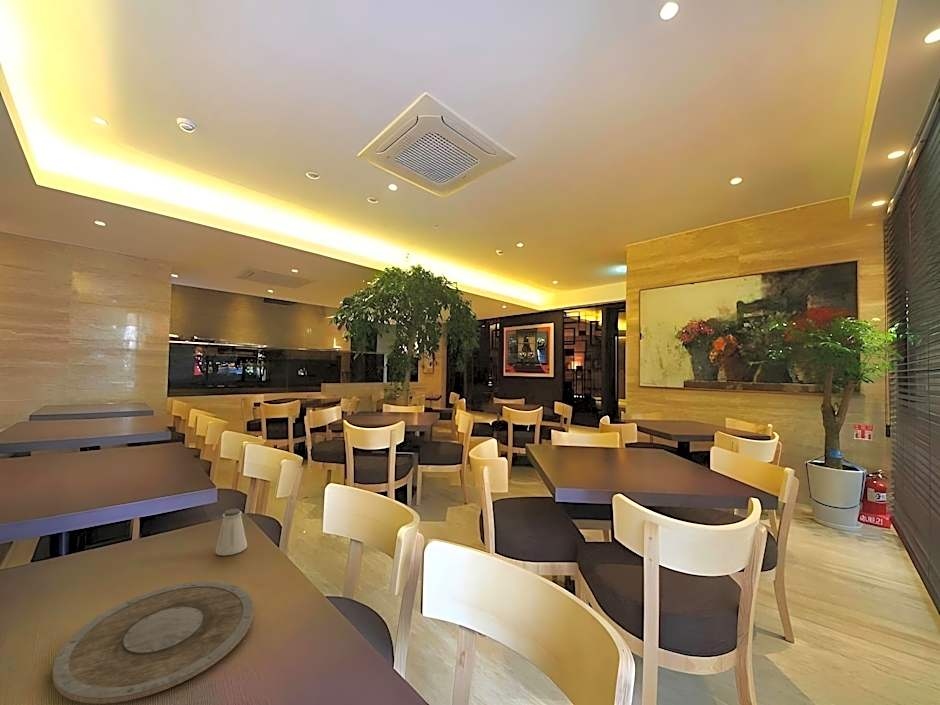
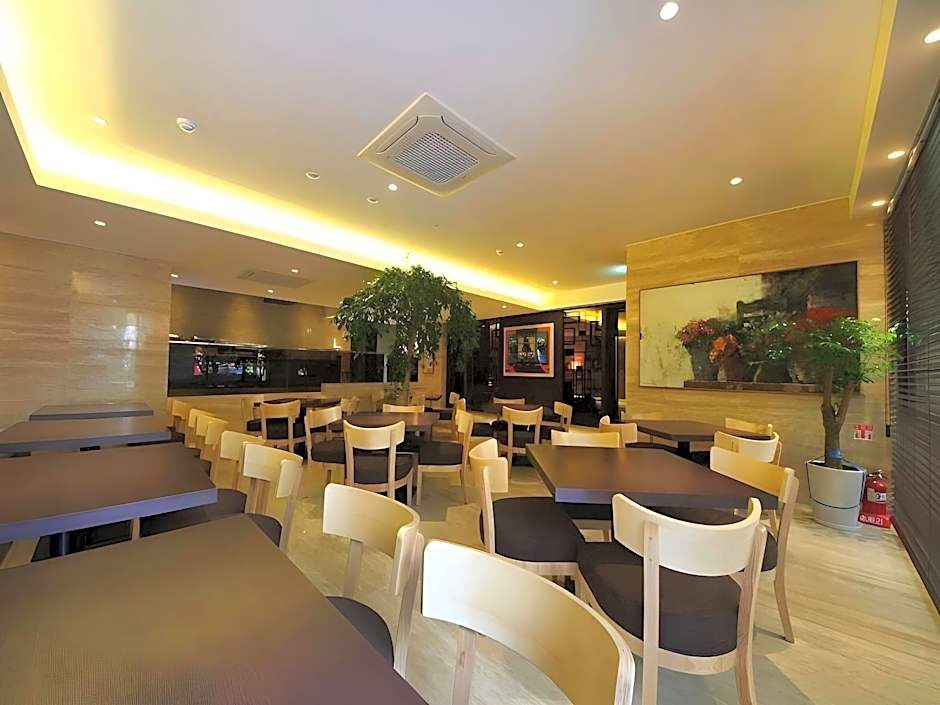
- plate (164, 629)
- saltshaker (231, 529)
